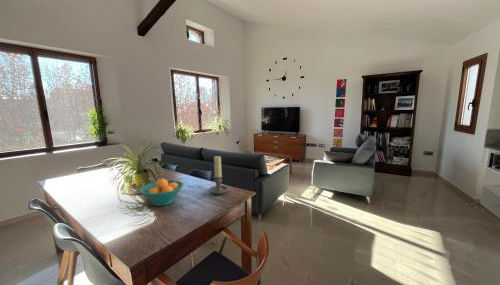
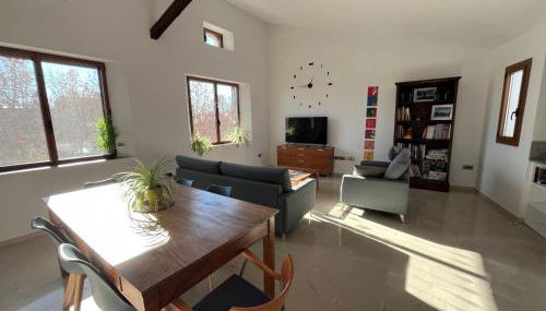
- candle holder (216, 174)
- fruit bowl (162, 190)
